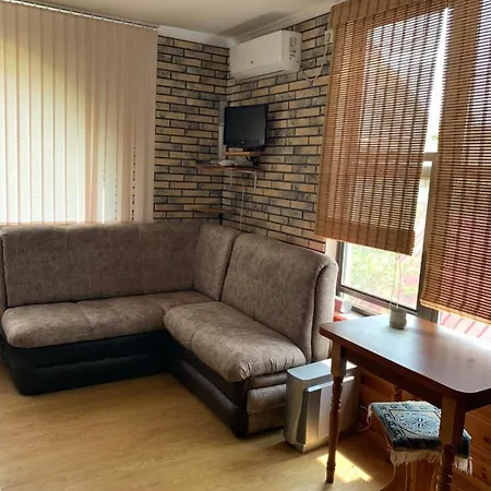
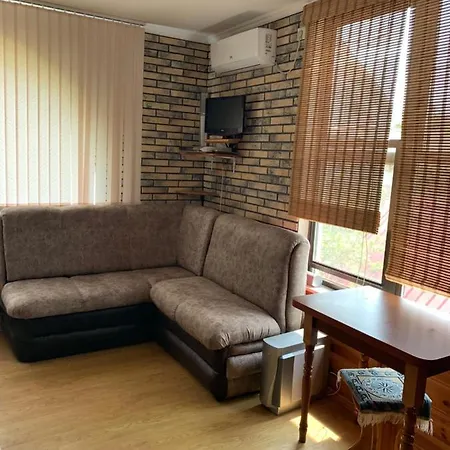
- cup (399, 319)
